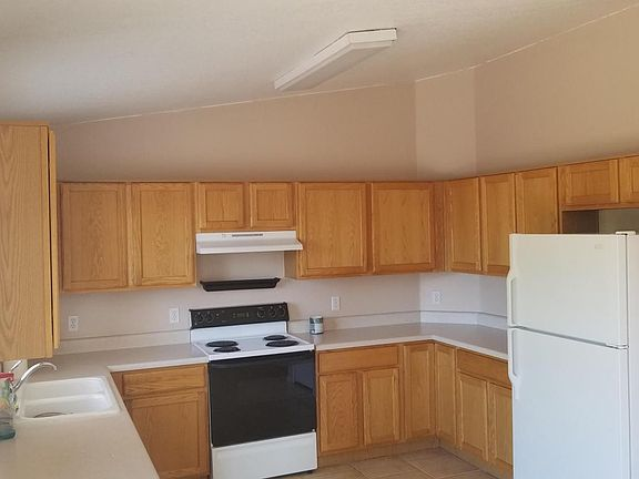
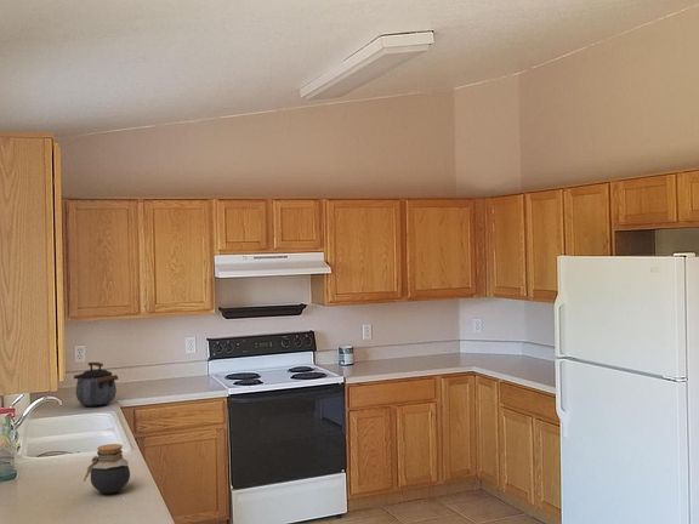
+ kettle (96, 383)
+ jar (108, 468)
